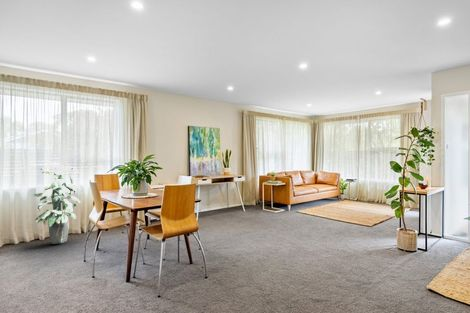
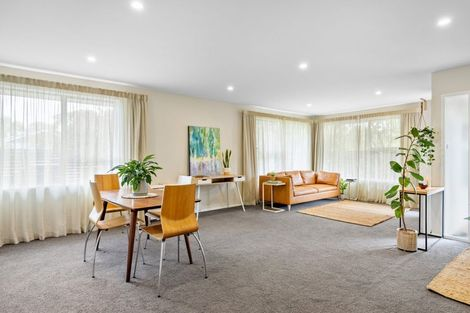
- indoor plant (57, 201)
